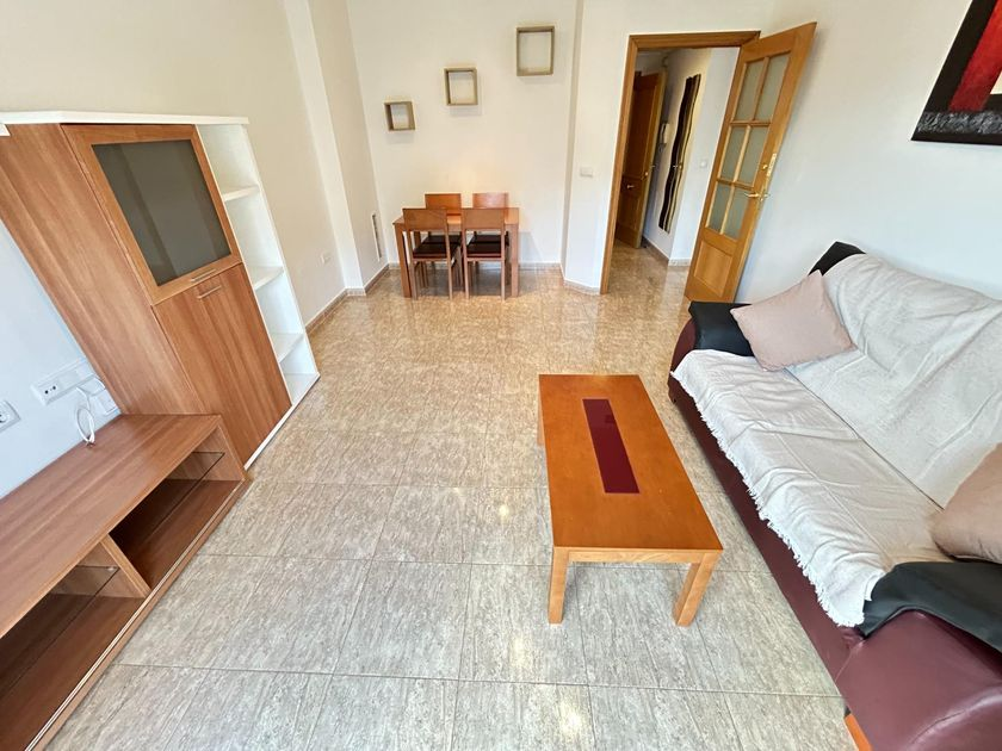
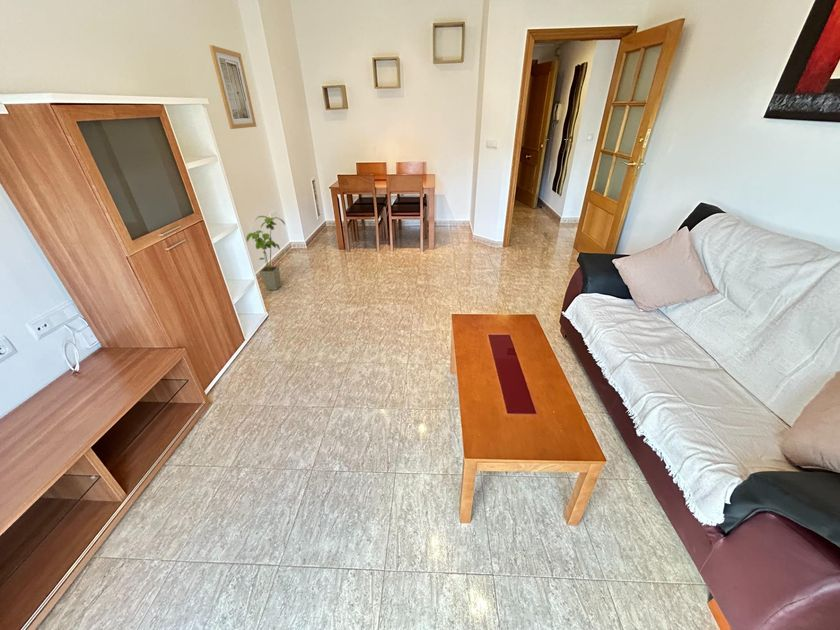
+ house plant (270, 252)
+ wall art (235, 90)
